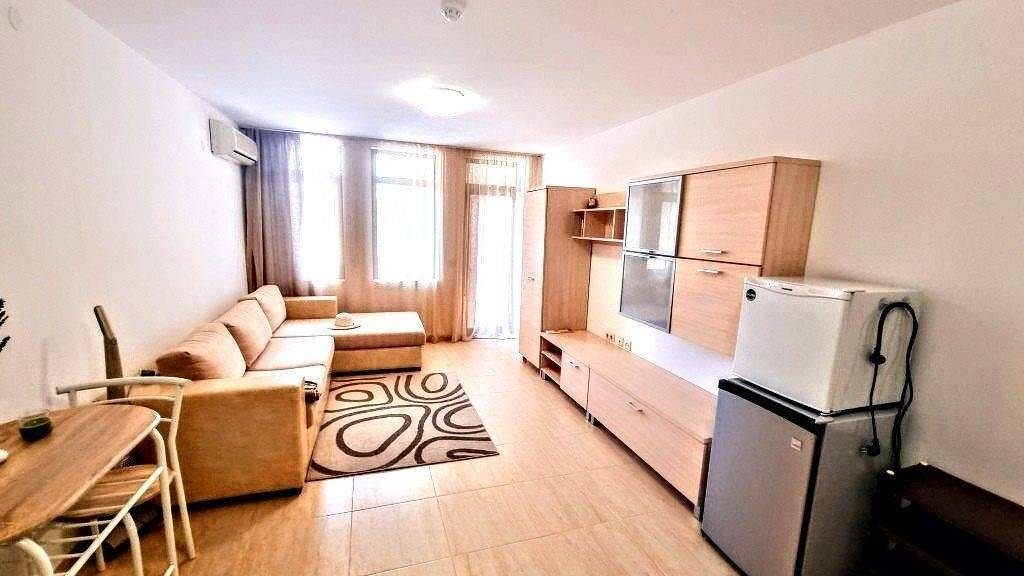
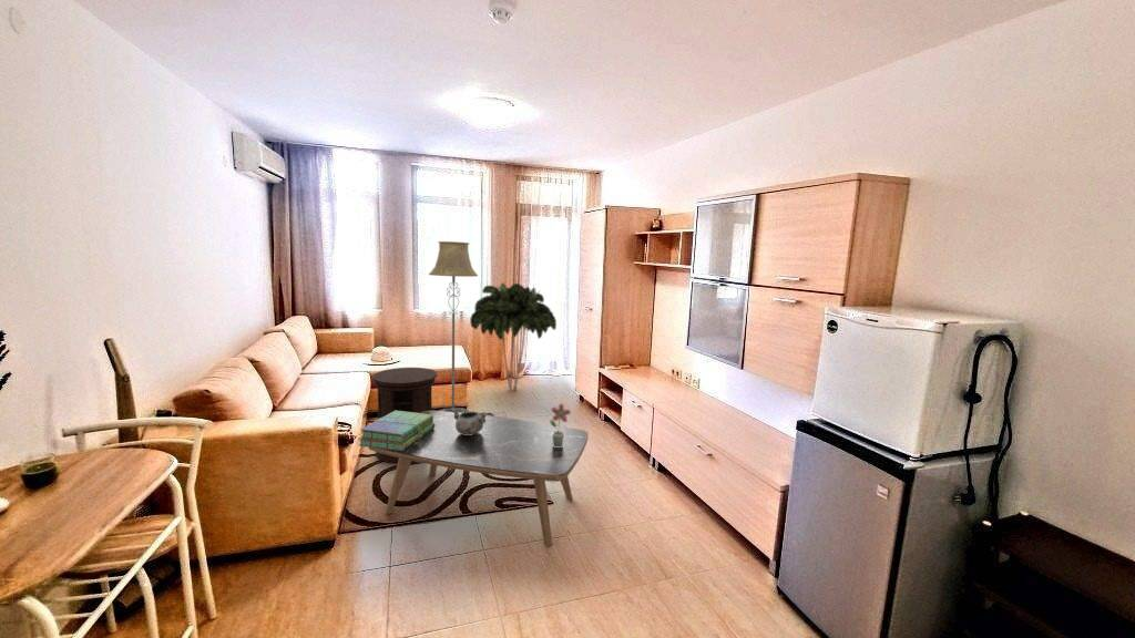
+ floor lamp (453, 333)
+ decorative bowl (469, 421)
+ indoor plant (513, 337)
+ potted flower (559, 424)
+ coffee table (482, 471)
+ stack of books (398, 429)
+ side table (406, 411)
